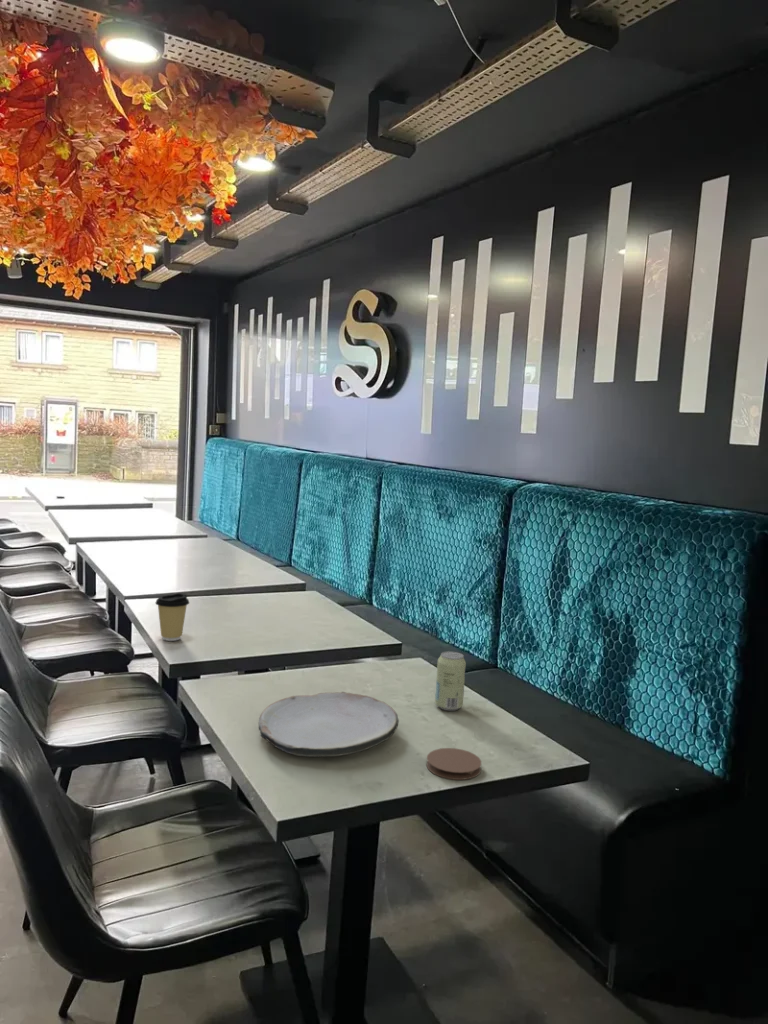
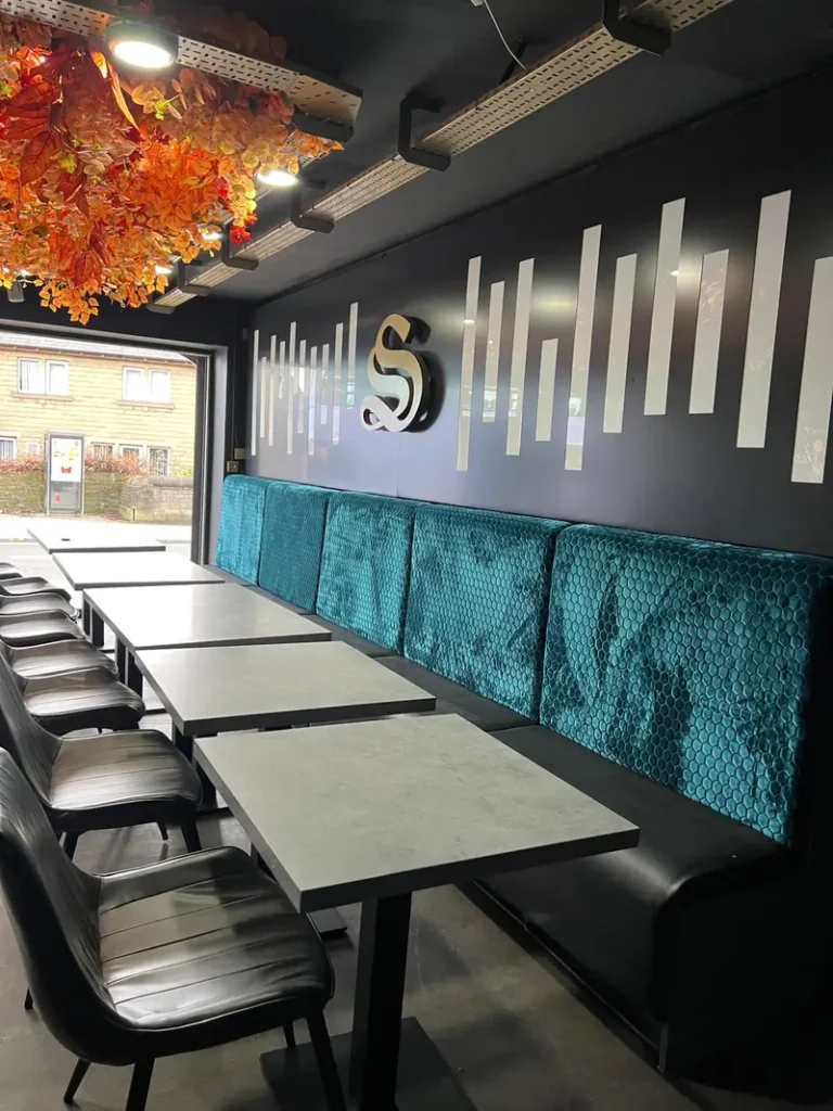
- coaster (453, 763)
- coffee cup (172, 617)
- beverage can (450, 681)
- plate (328, 723)
